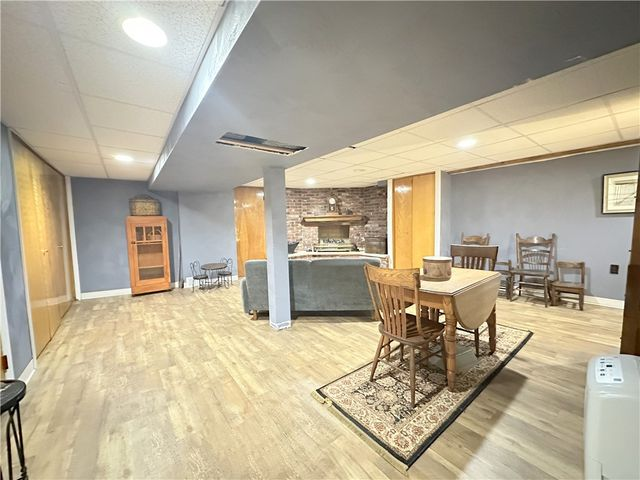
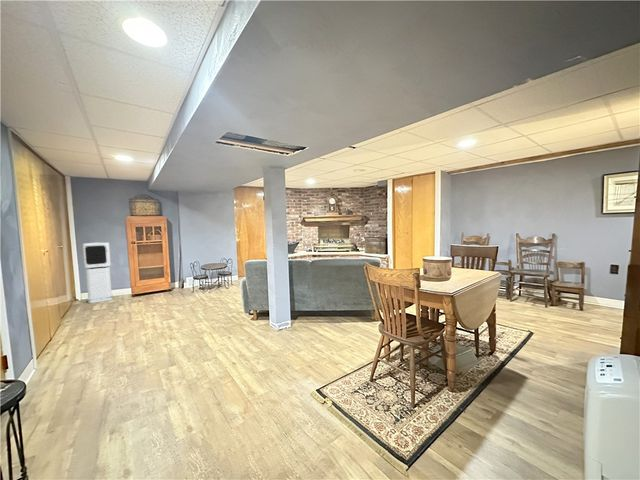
+ air purifier (99, 271)
